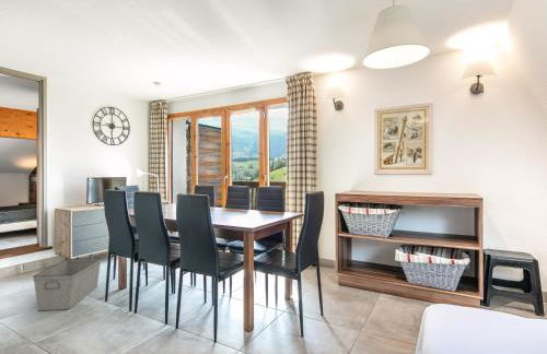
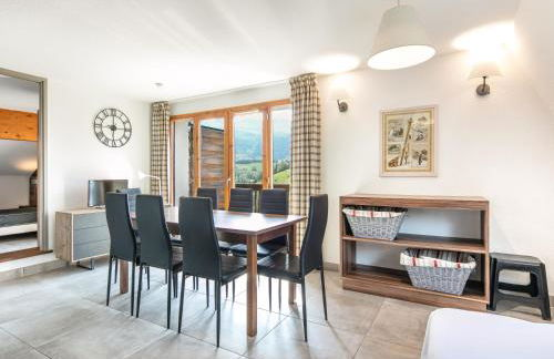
- storage bin (70, 281)
